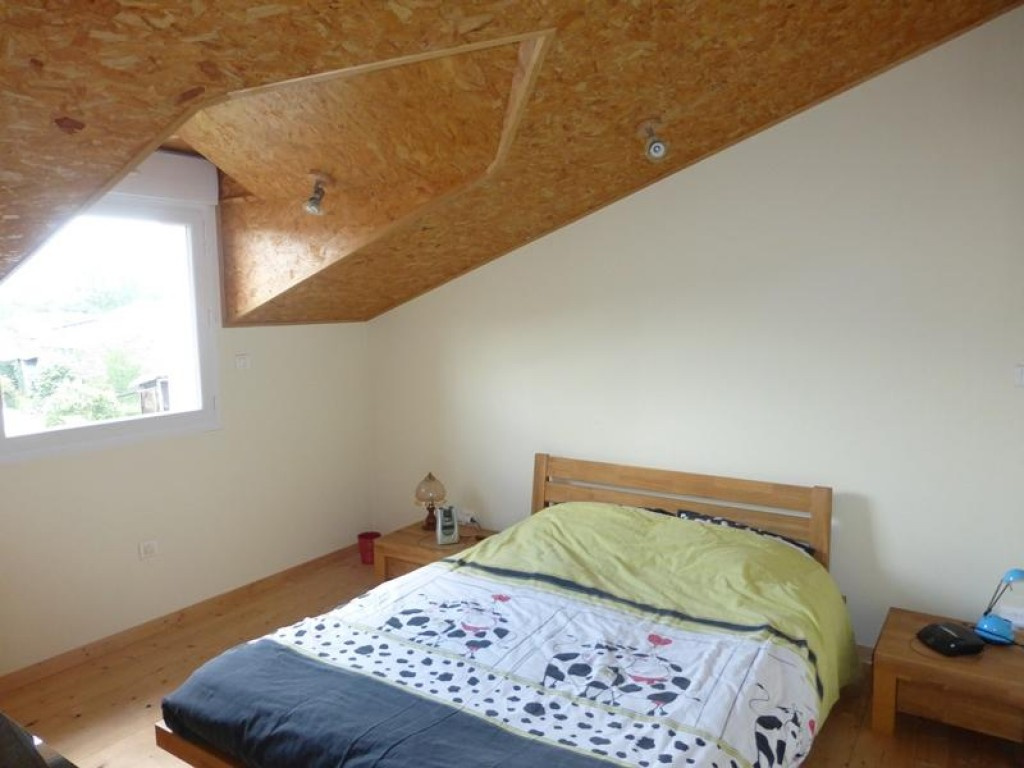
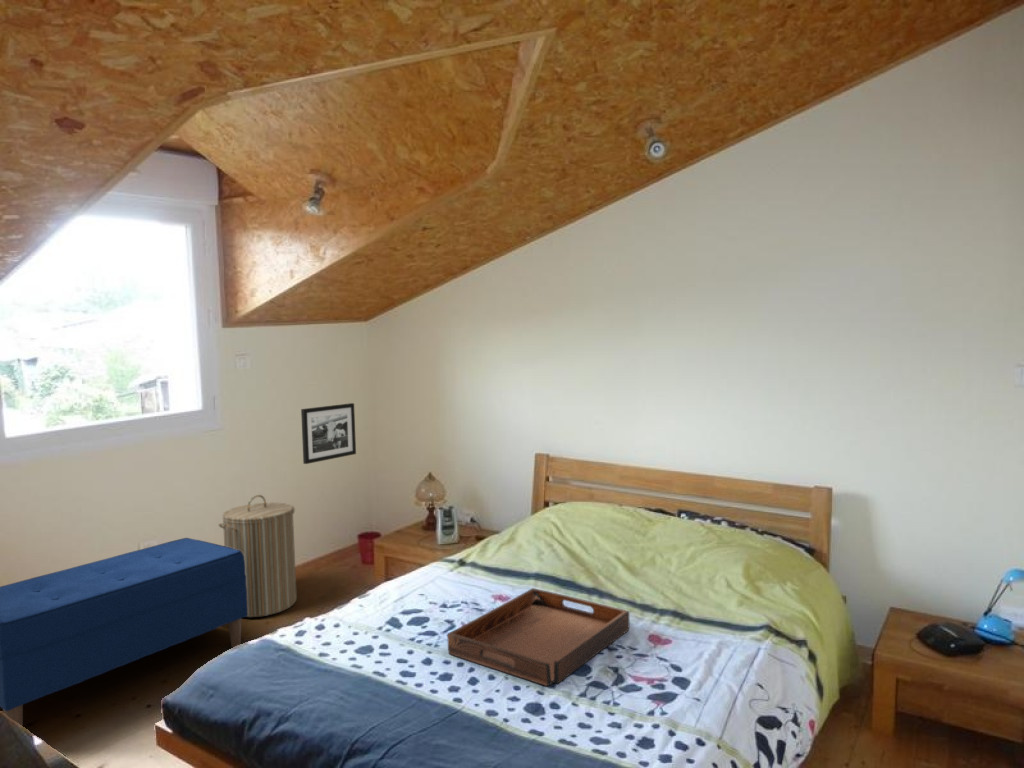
+ picture frame (329, 432)
+ bench (113, 625)
+ serving tray (541, 631)
+ laundry hamper (260, 550)
